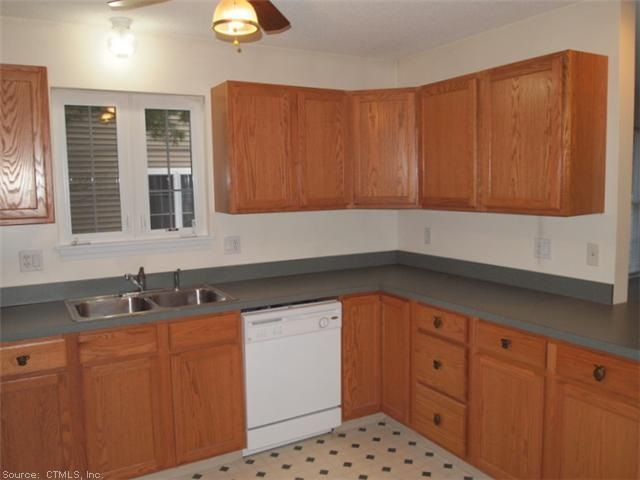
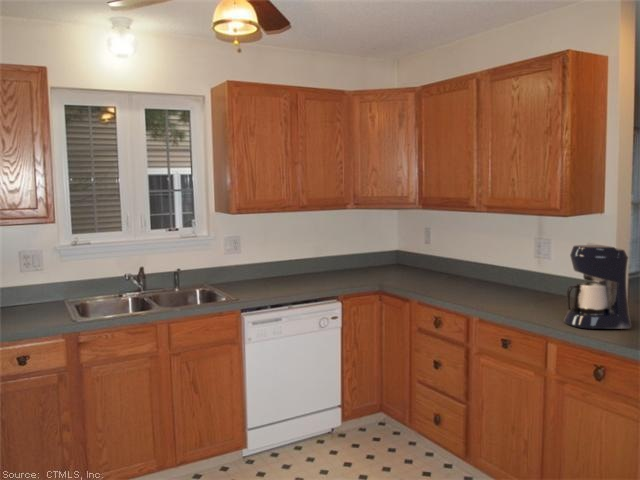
+ coffee maker (598, 285)
